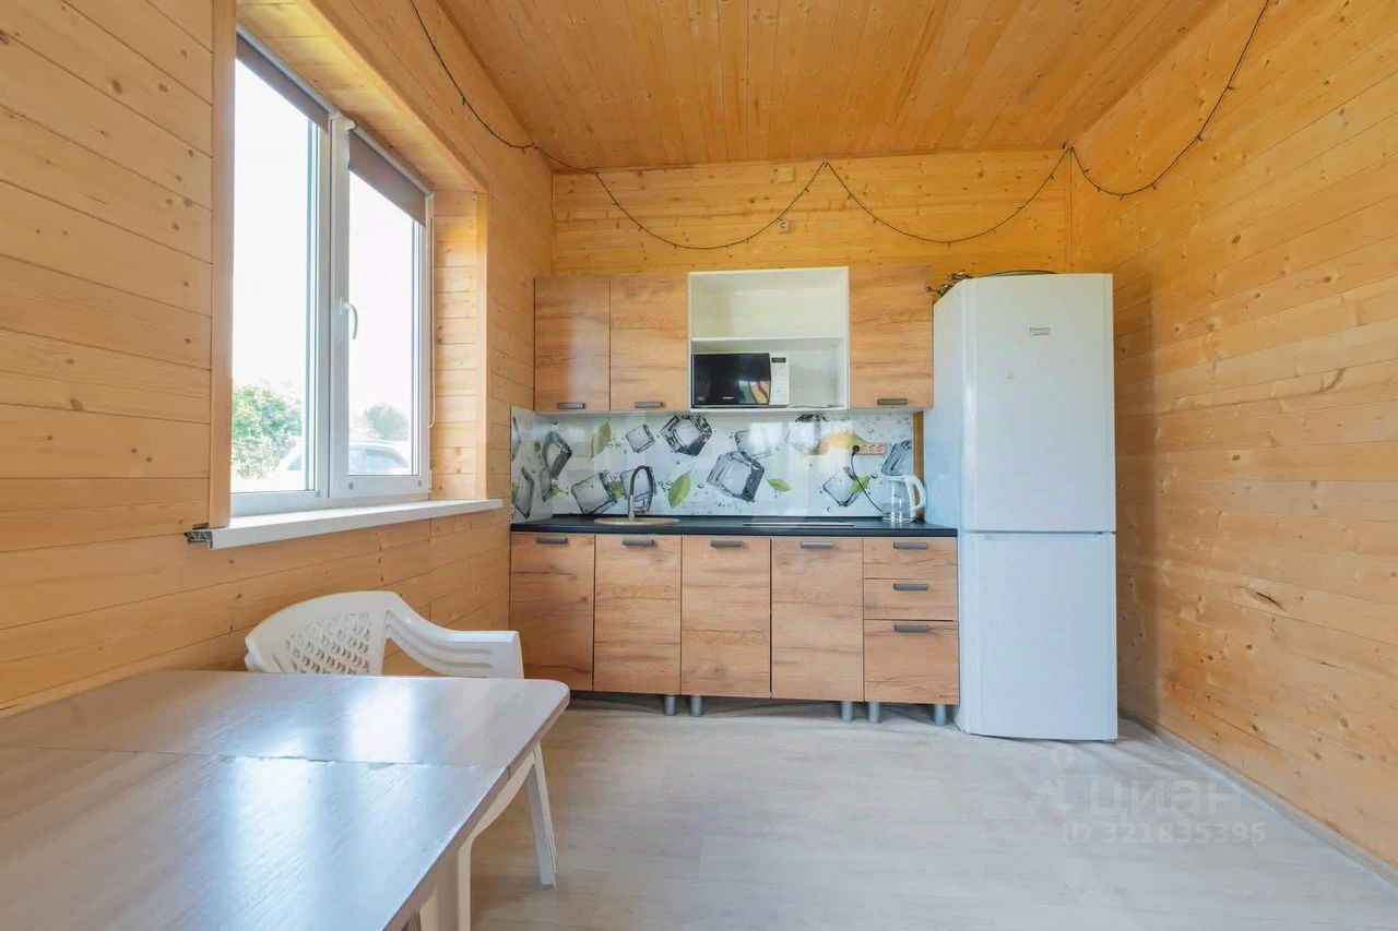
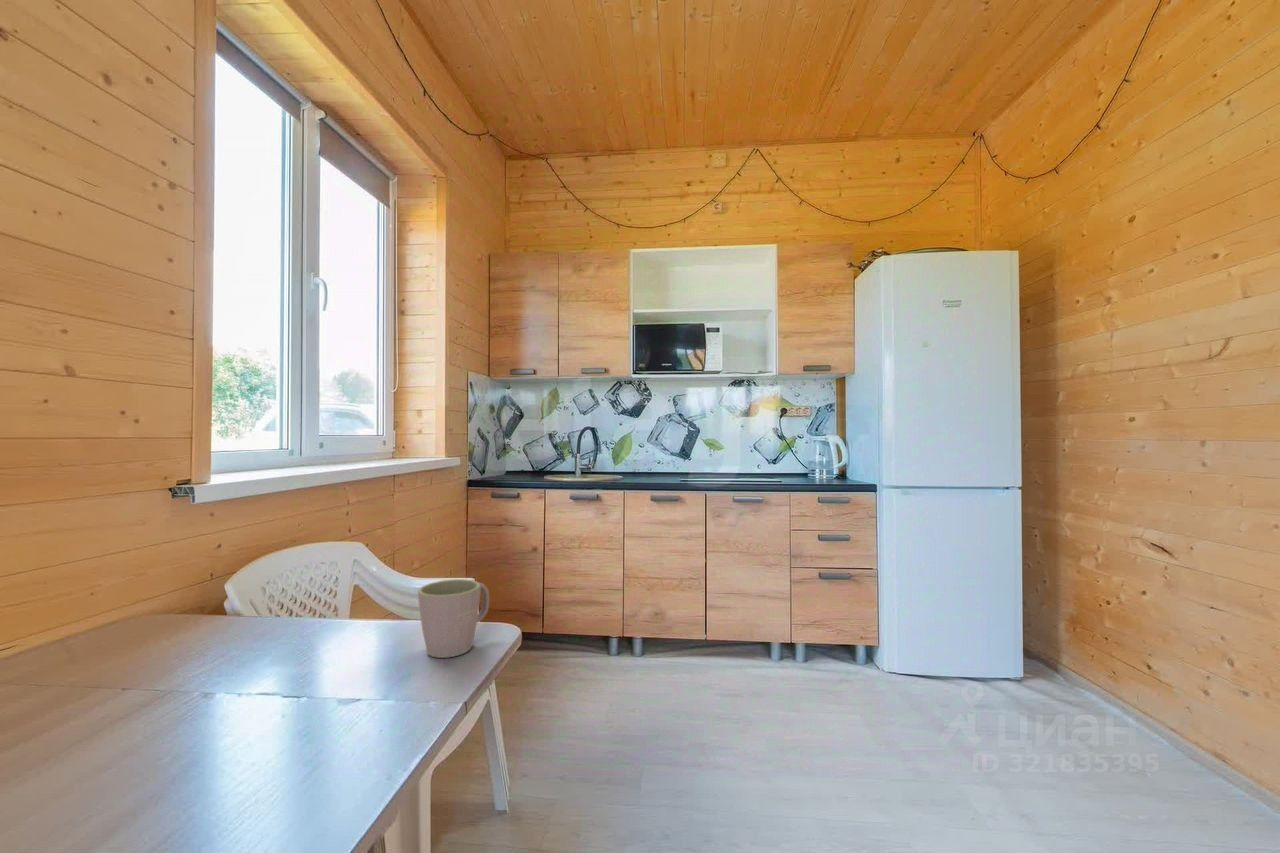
+ mug (458, 614)
